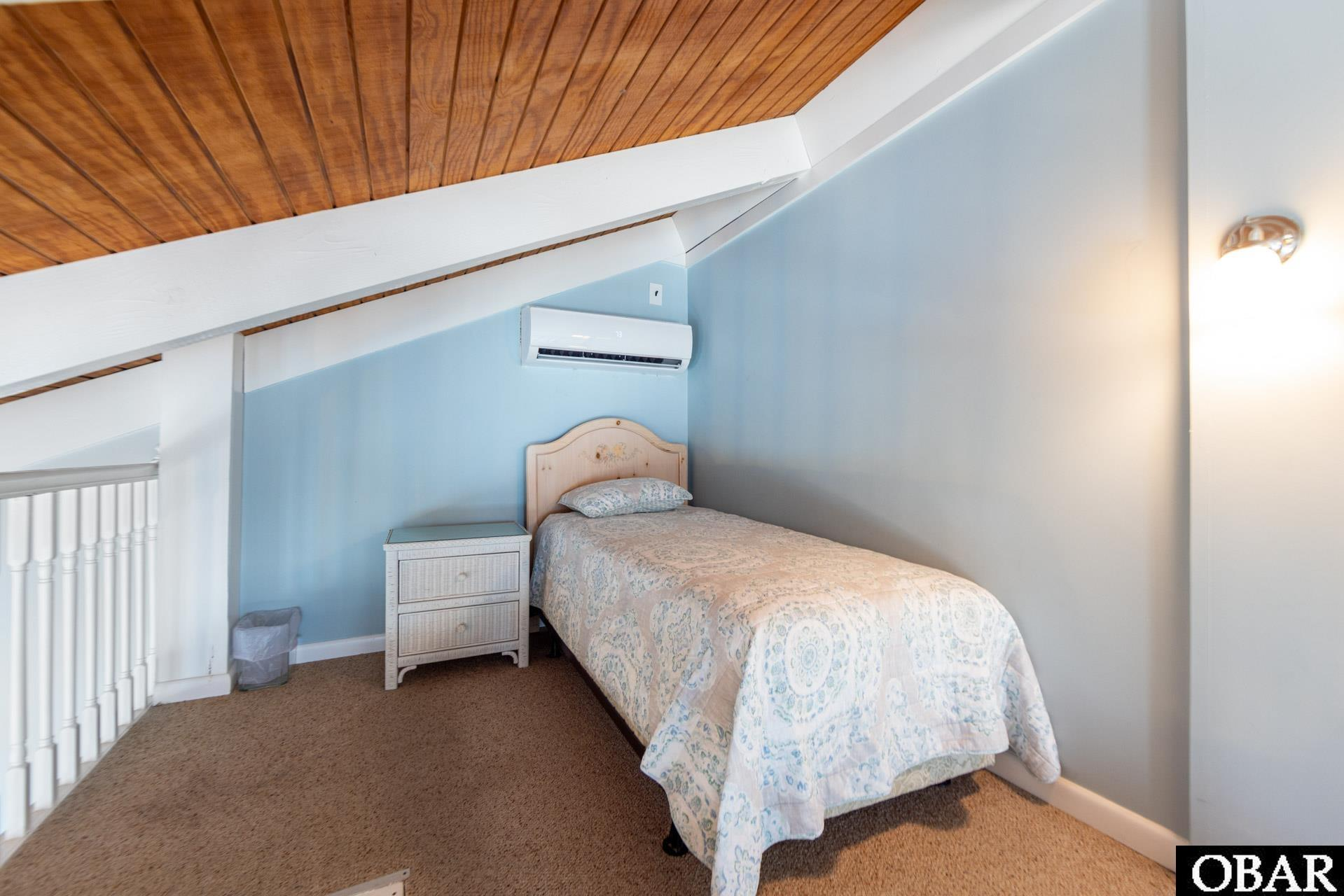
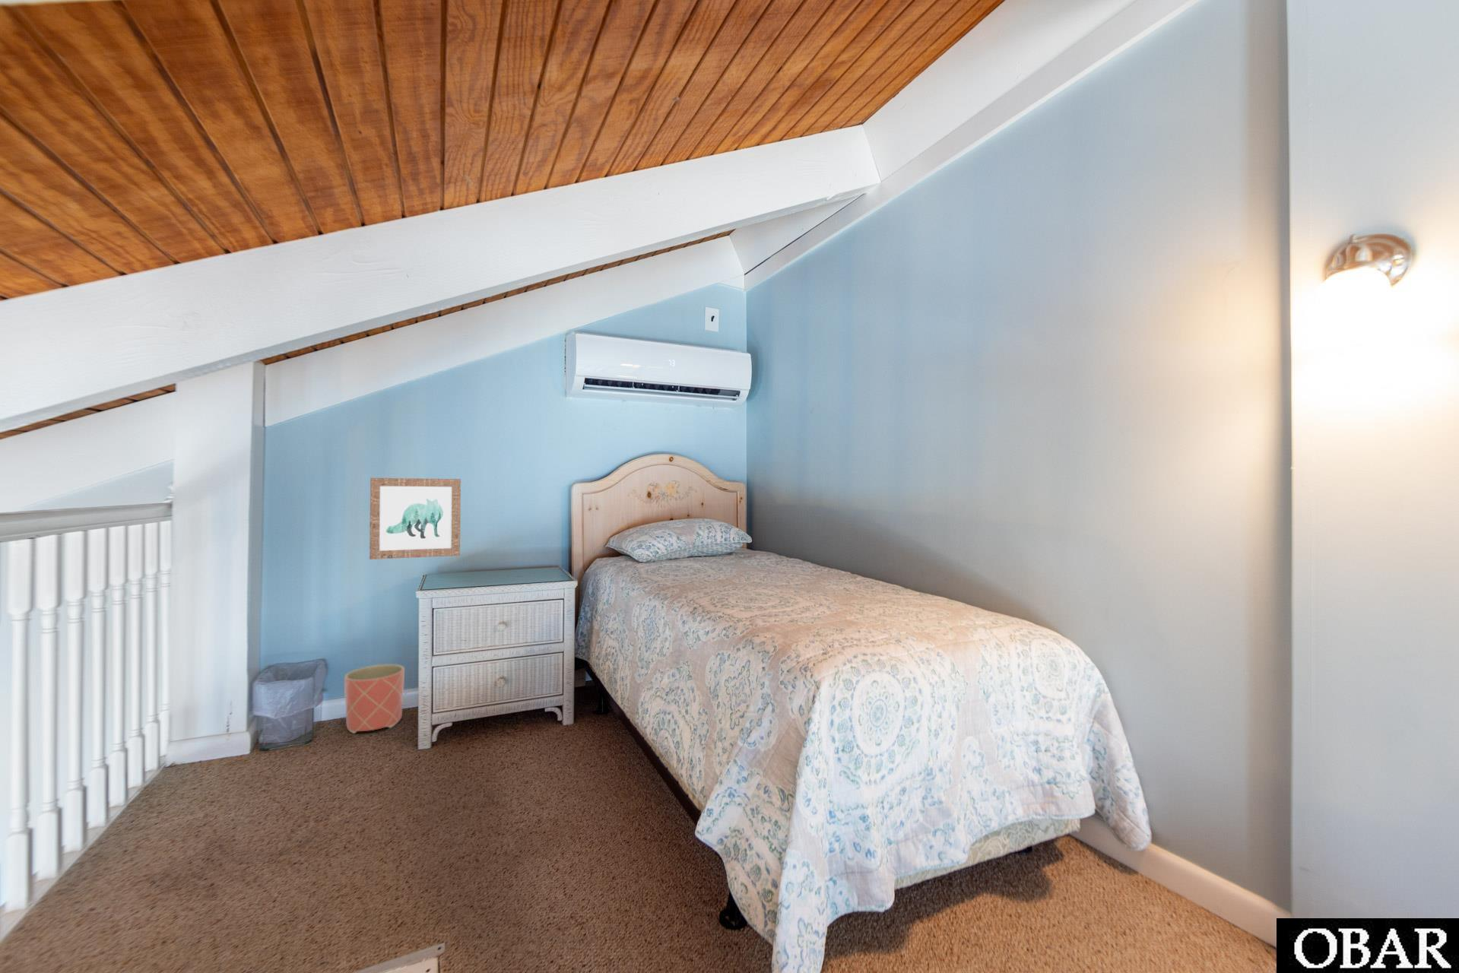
+ wall art (416, 518)
+ planter (375, 698)
